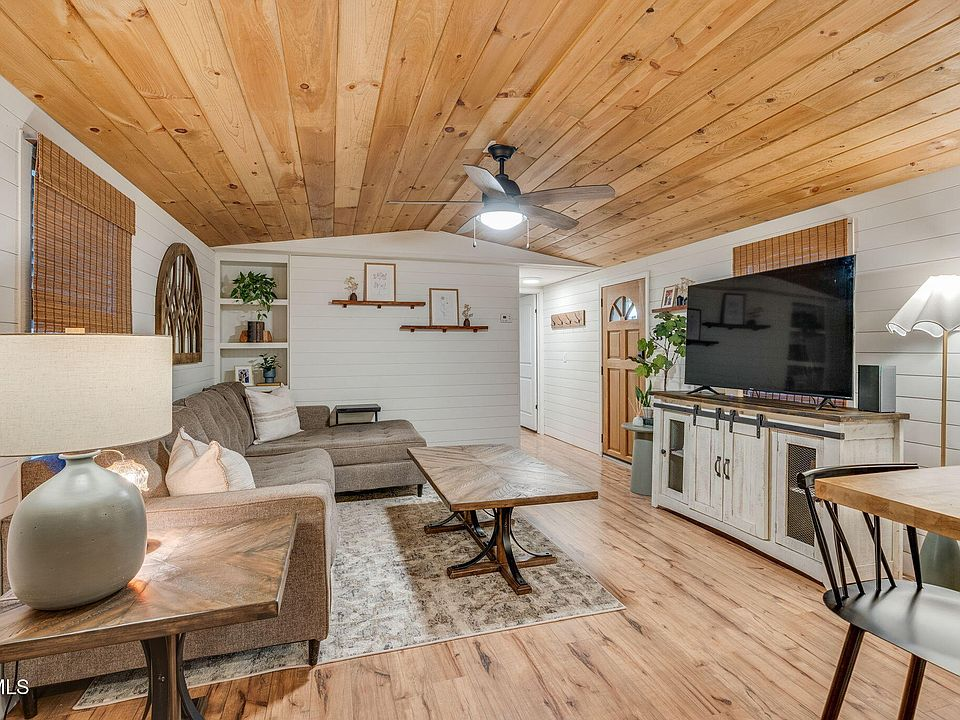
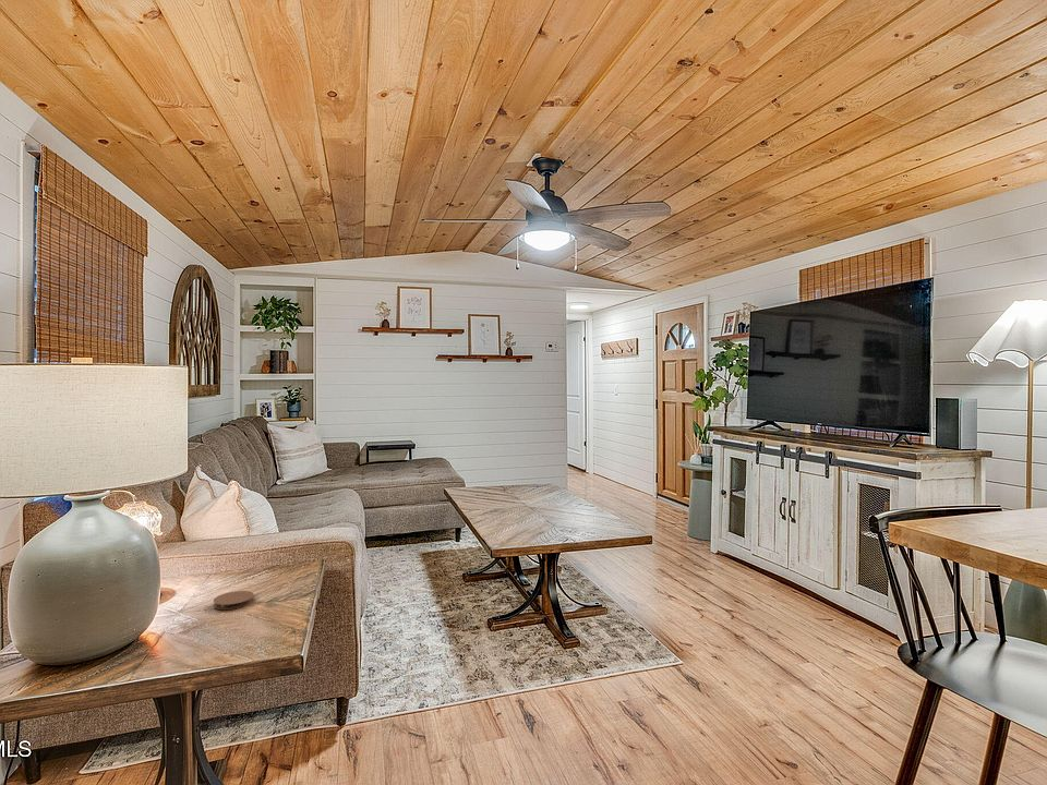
+ coaster (233, 600)
